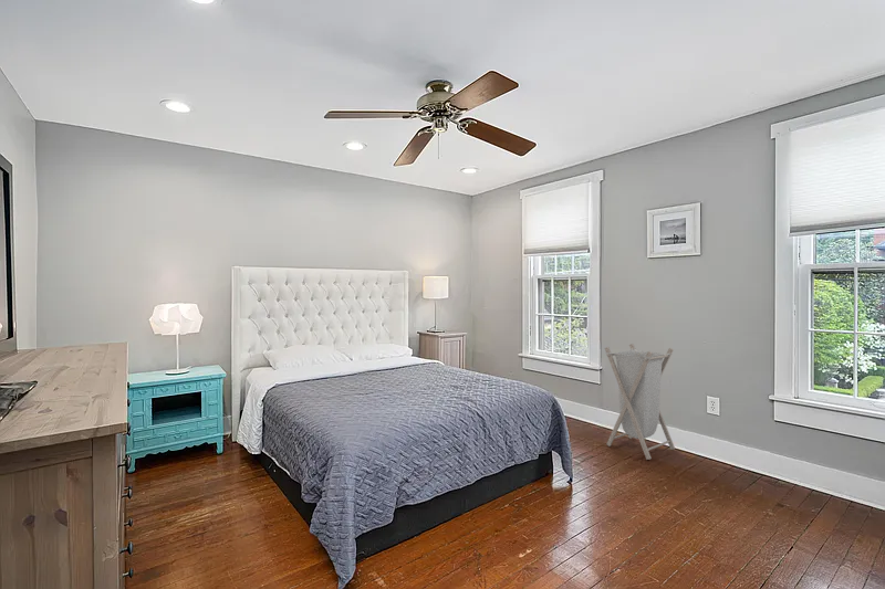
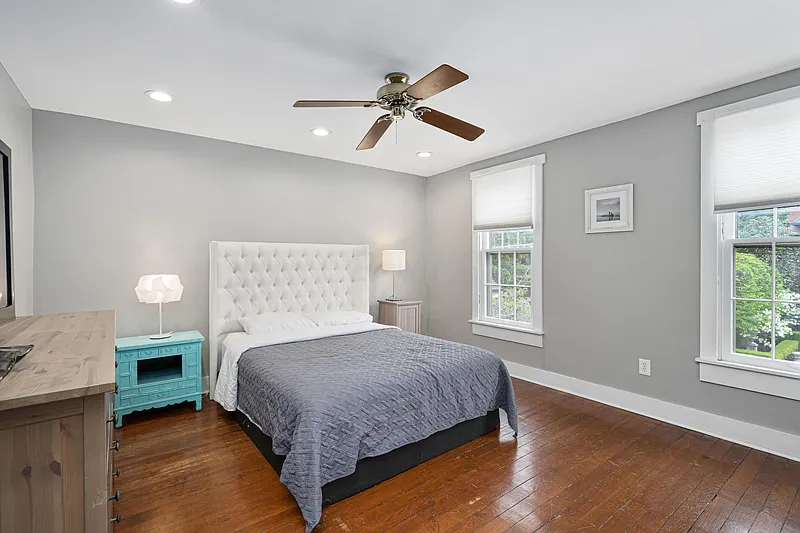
- laundry hamper (639, 397)
